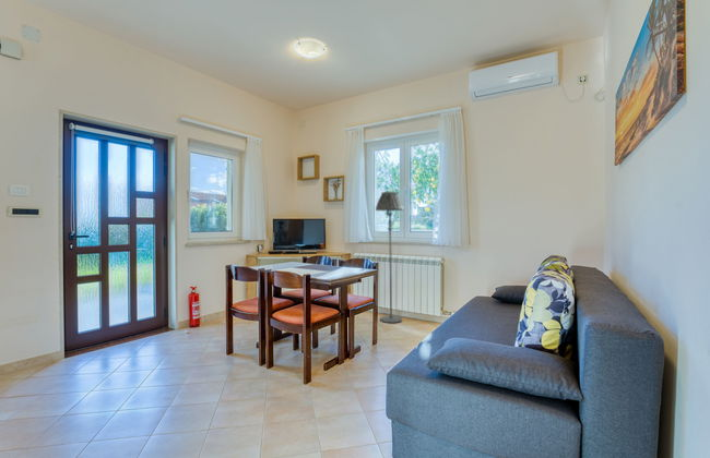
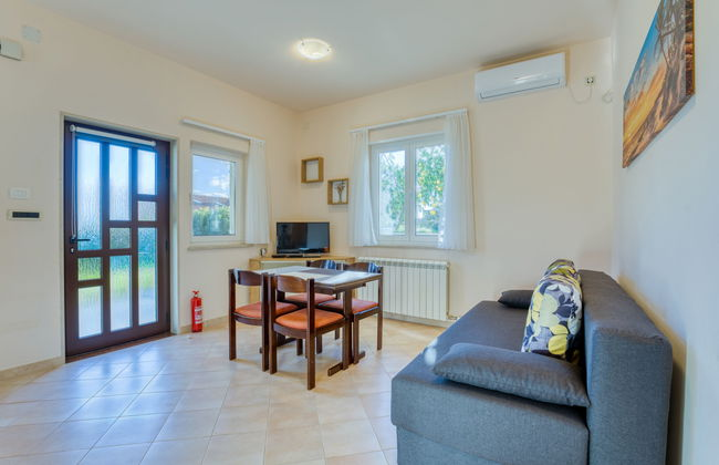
- floor lamp (390, 255)
